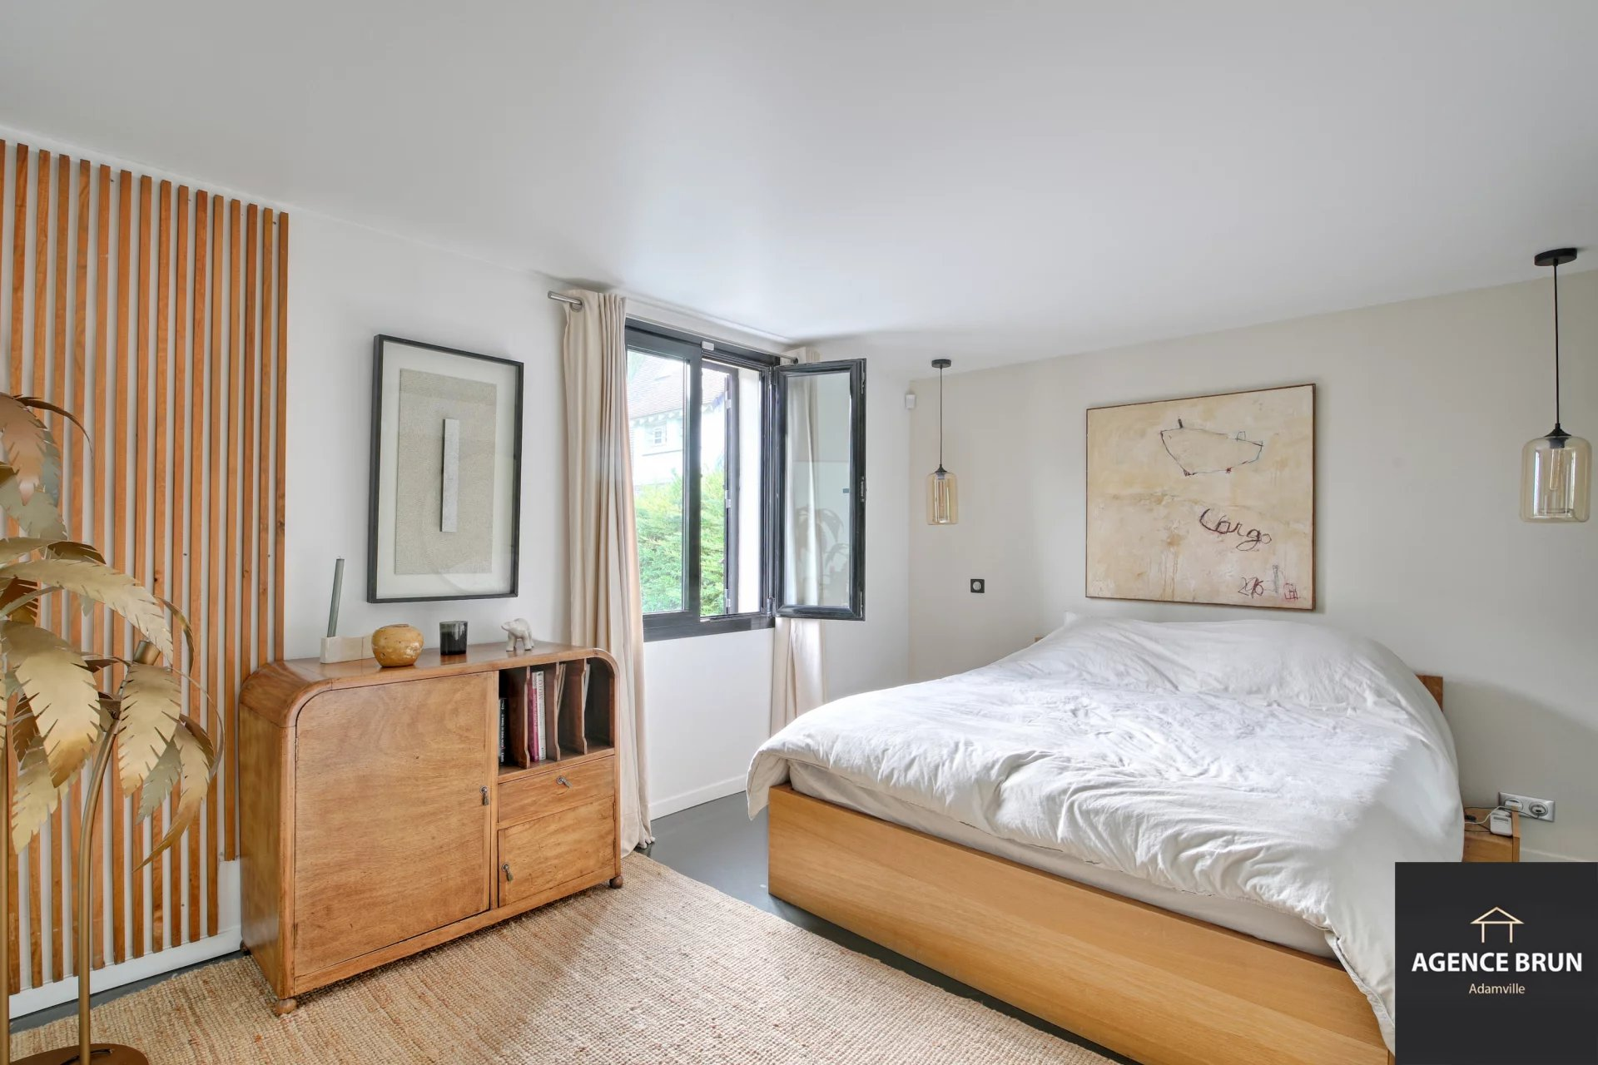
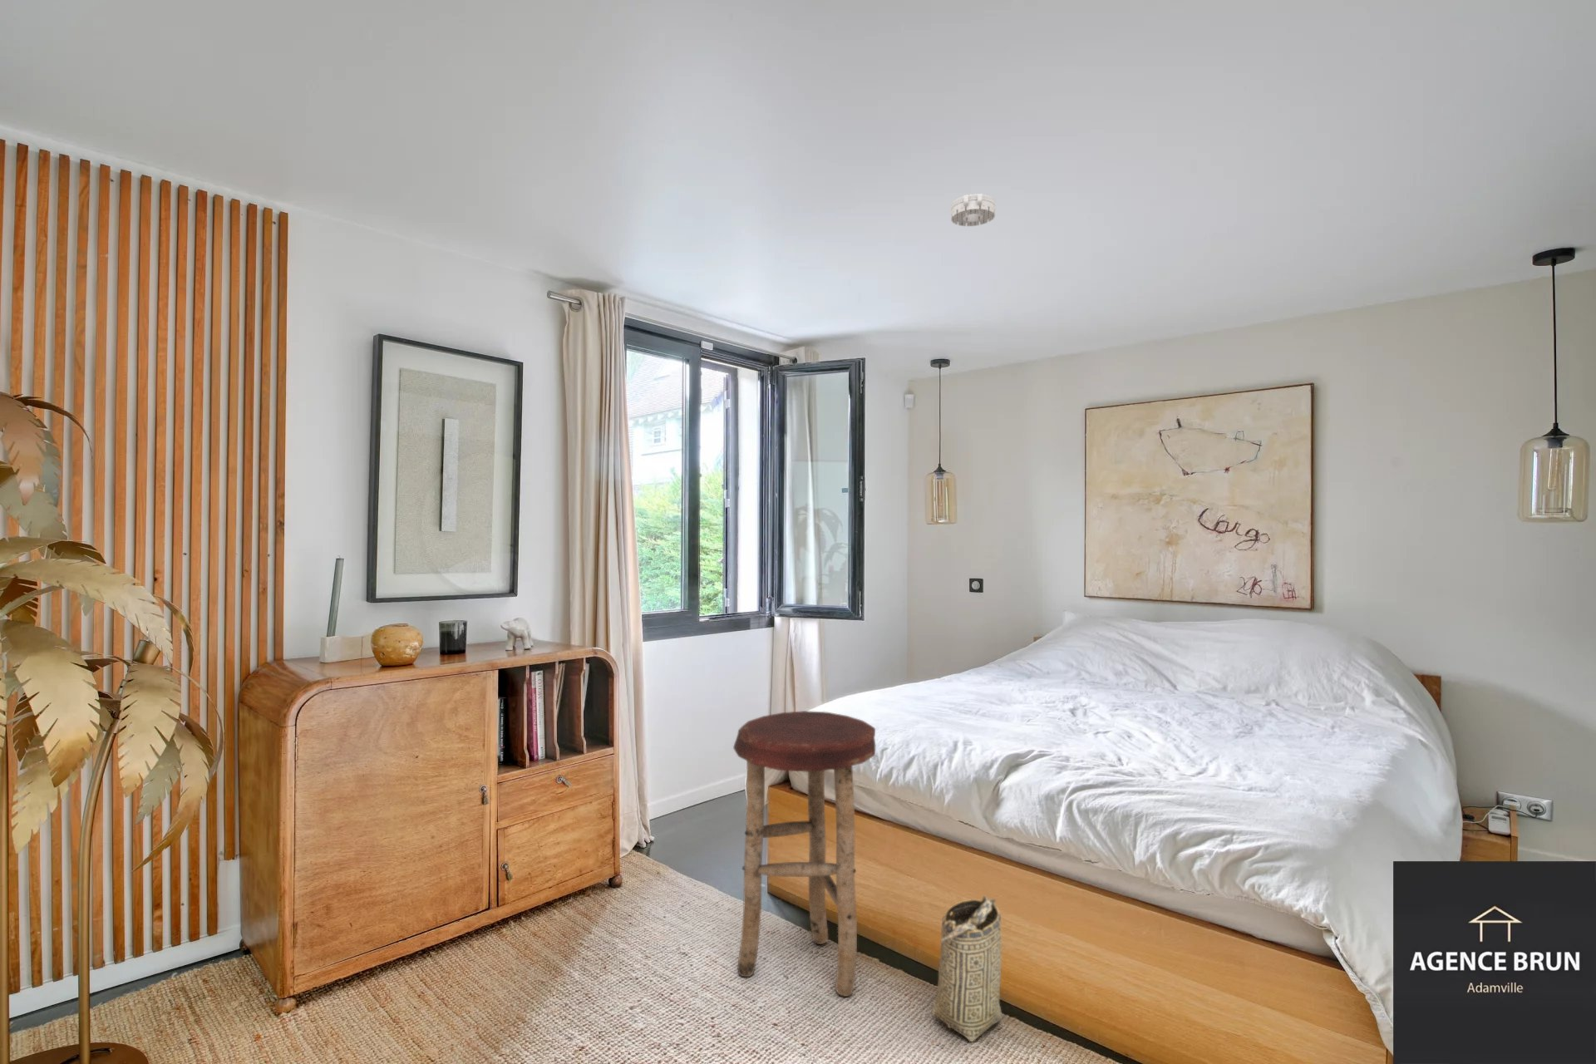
+ basket (965, 963)
+ stool (810, 849)
+ smoke detector (973, 209)
